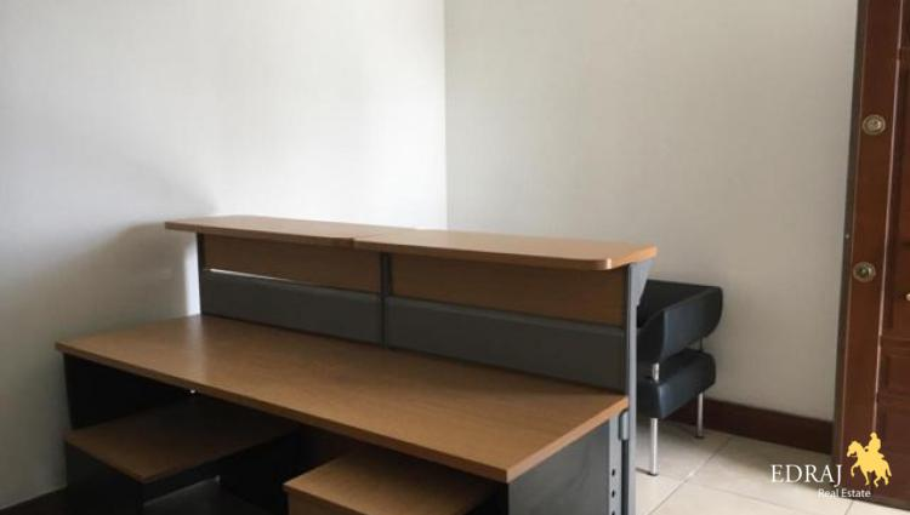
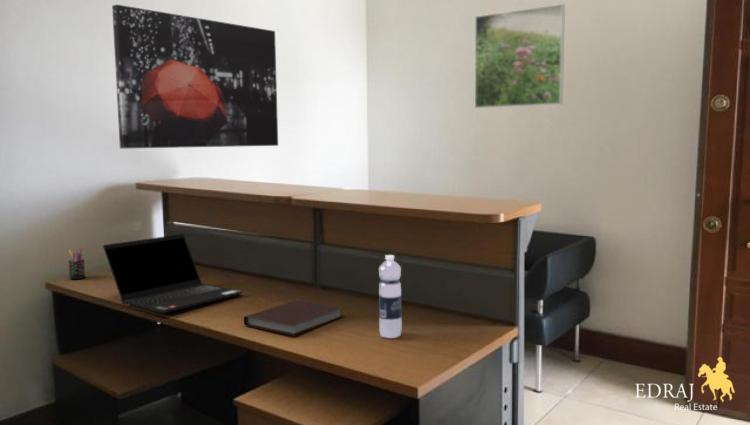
+ pen holder (78, 262)
+ water bottle (390, 295)
+ laptop computer (174, 270)
+ notebook (295, 316)
+ wall art (205, 83)
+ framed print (517, 58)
